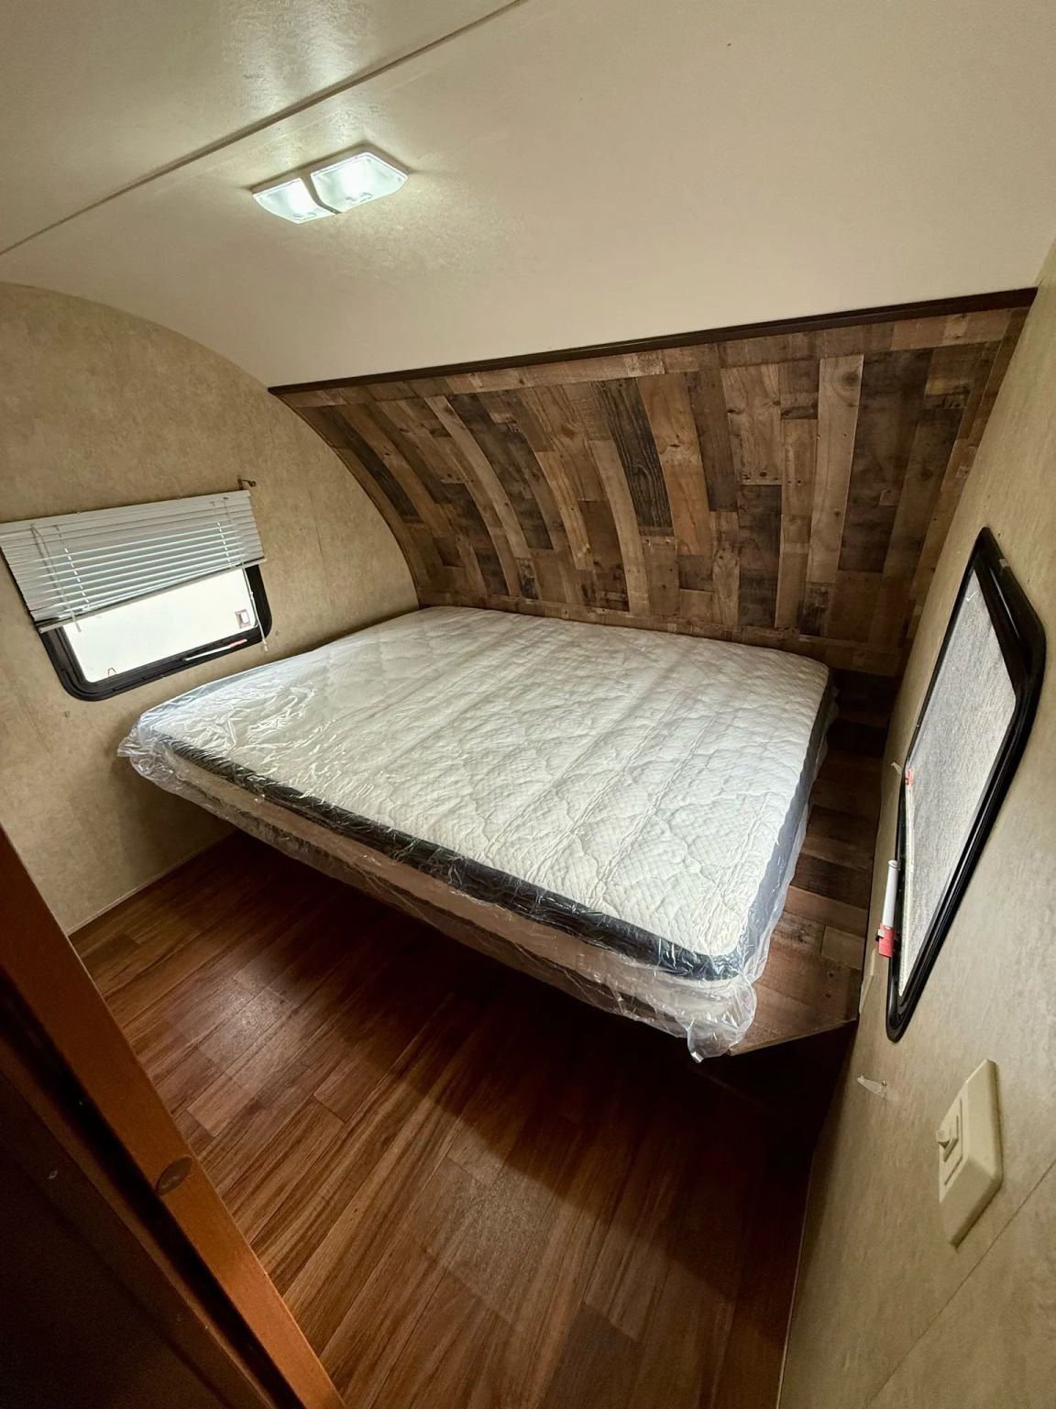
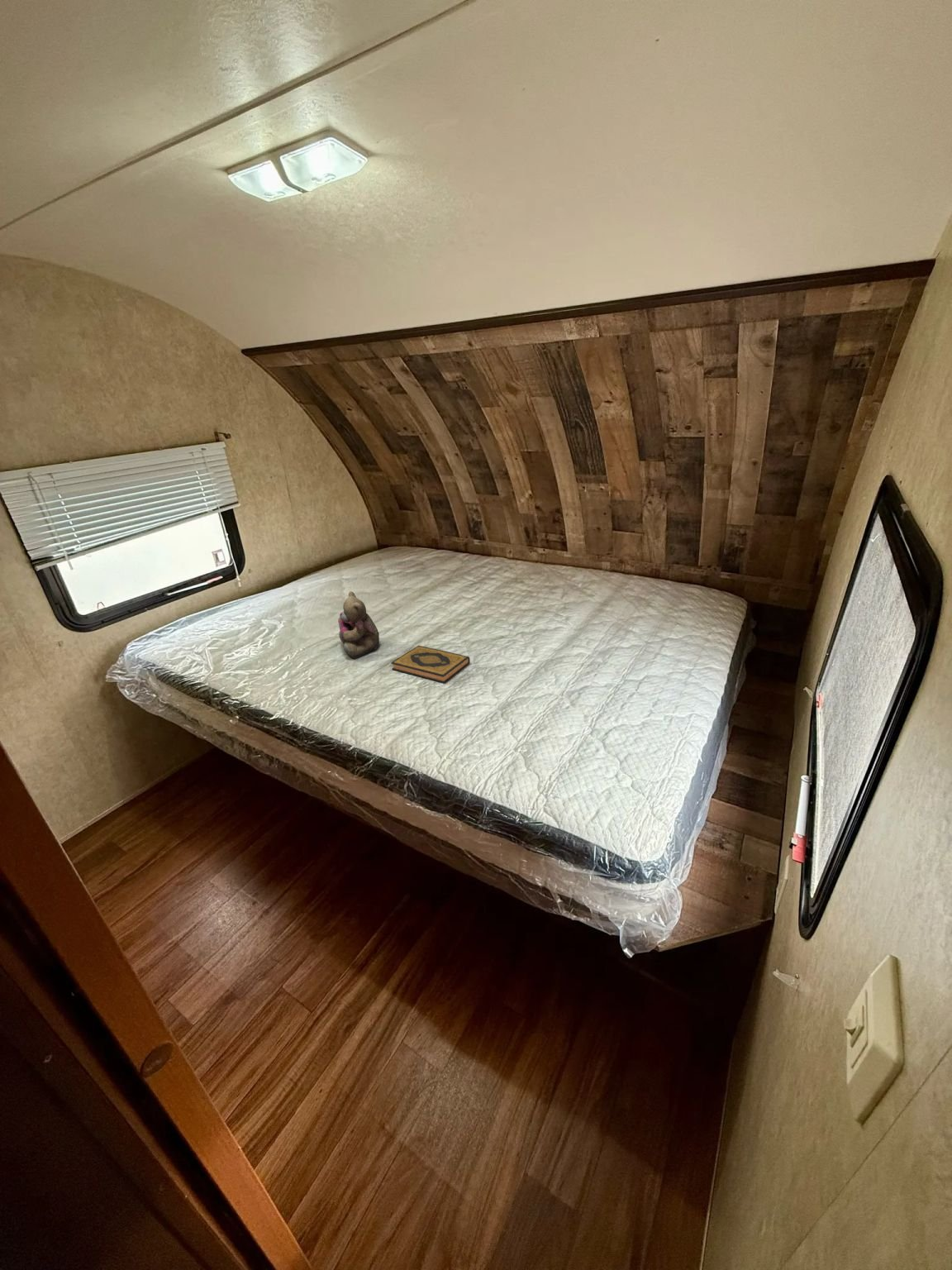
+ hardback book (431, 662)
+ teddy bear (355, 621)
